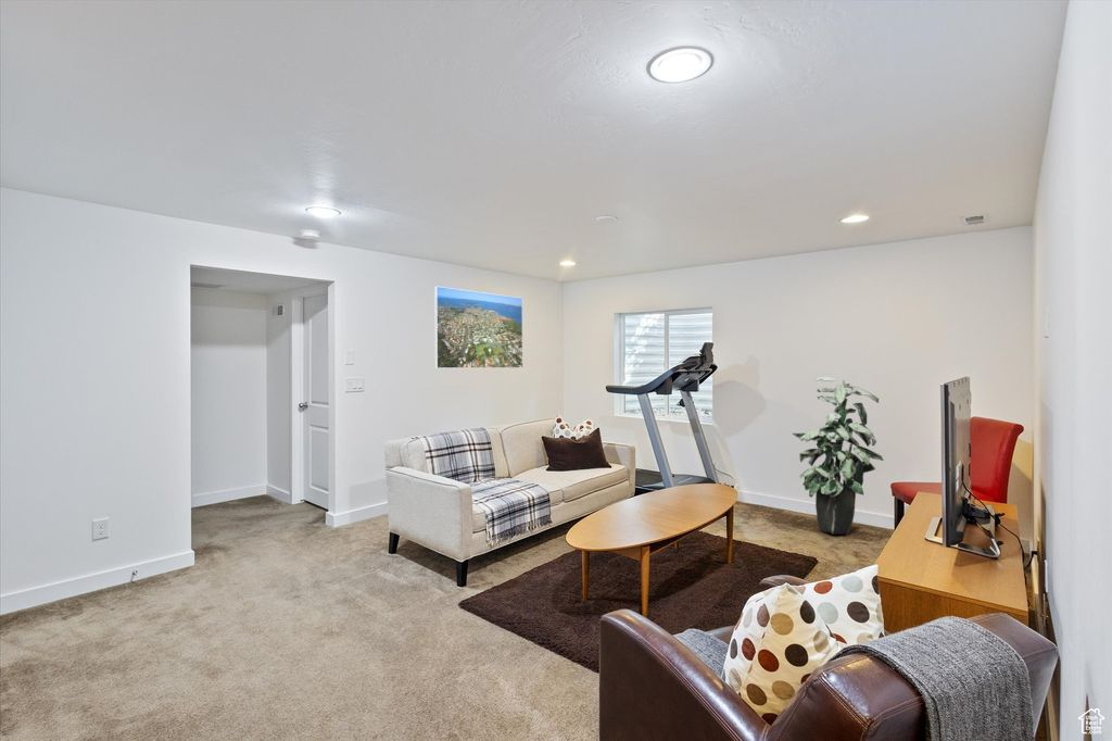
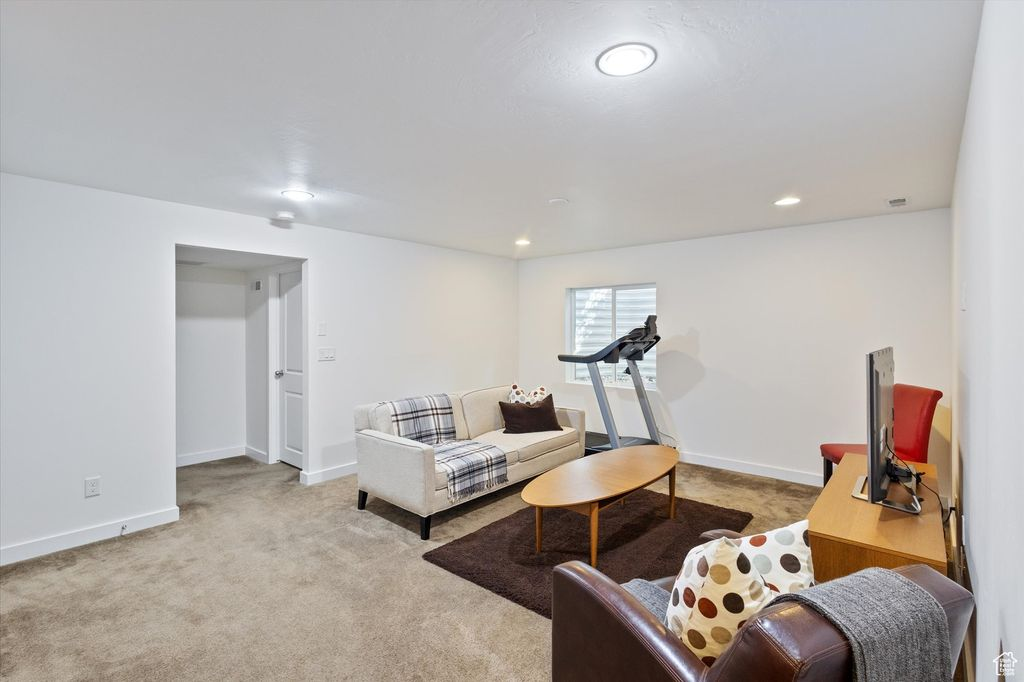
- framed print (481, 330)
- indoor plant (834, 453)
